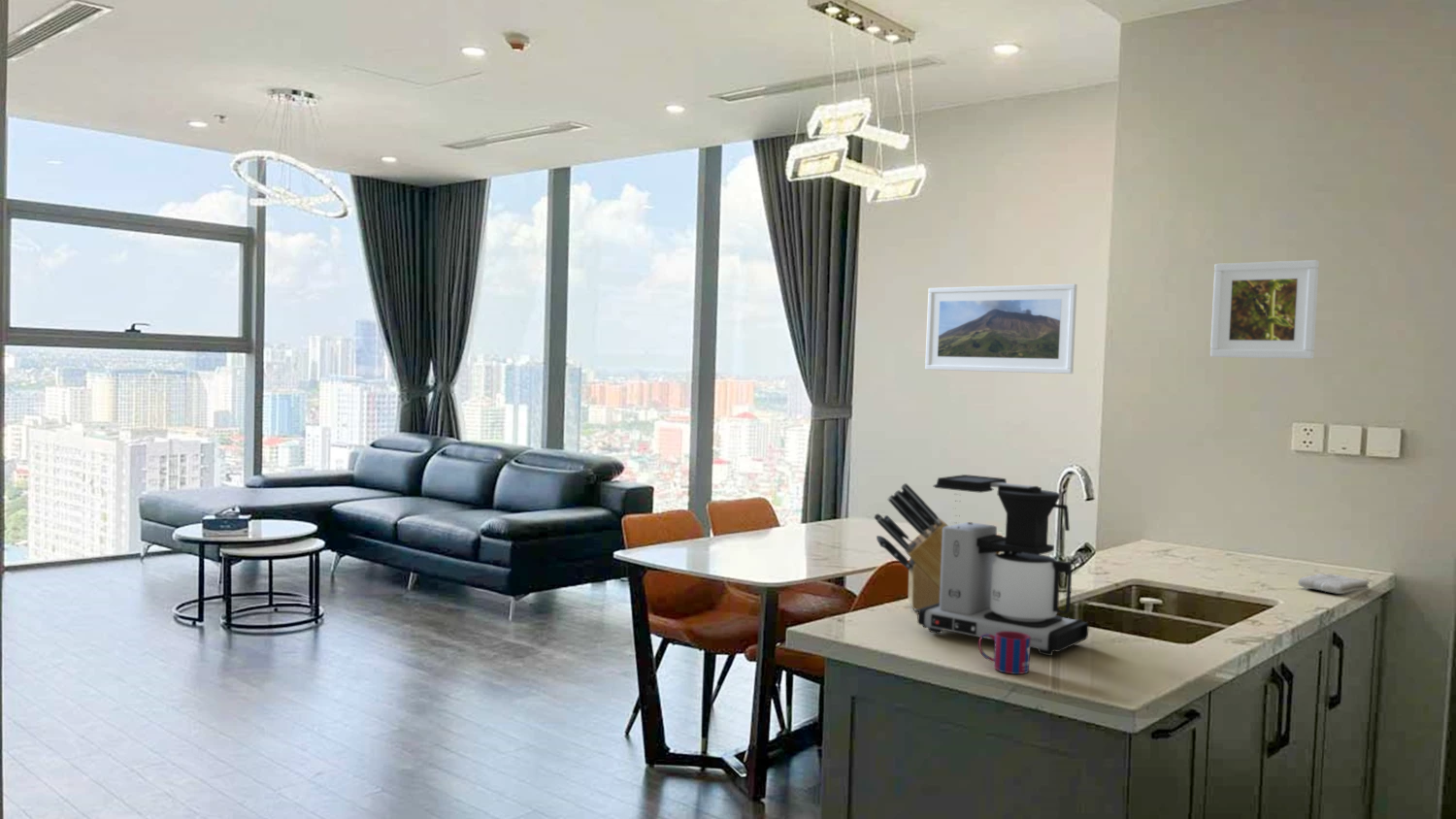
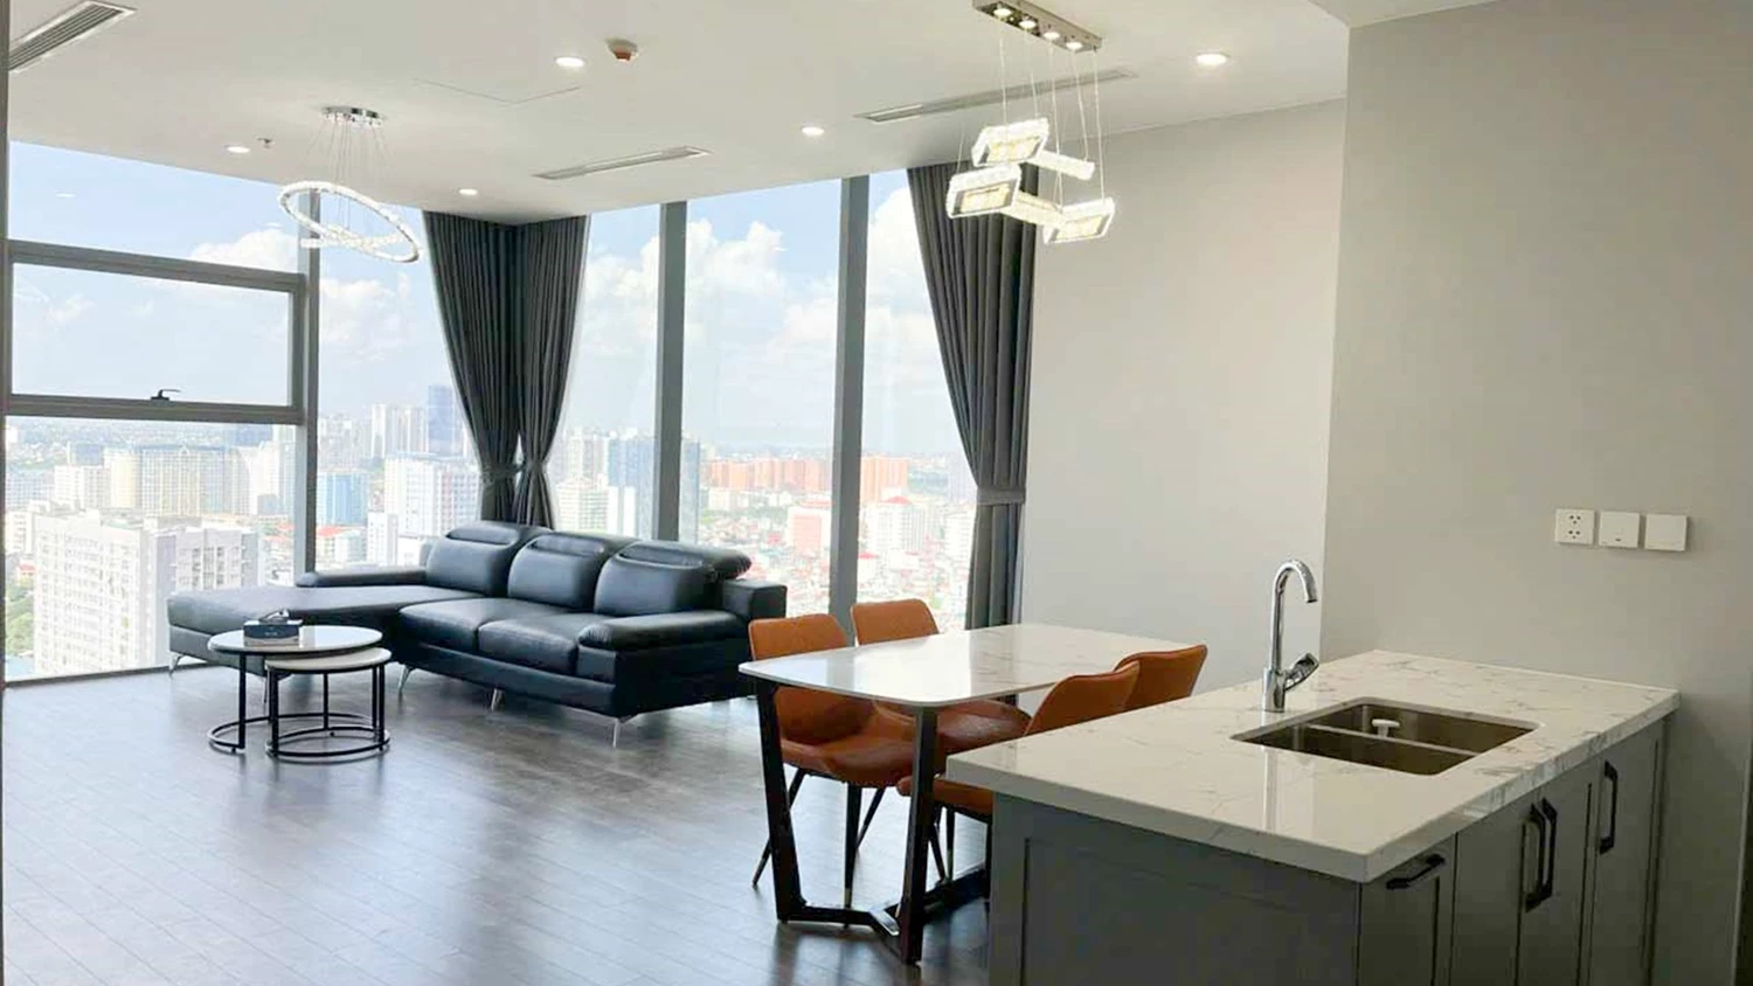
- washcloth (1334, 582)
- coffee maker (1005, 560)
- mug (1004, 650)
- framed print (997, 329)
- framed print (1263, 310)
- knife block (942, 545)
